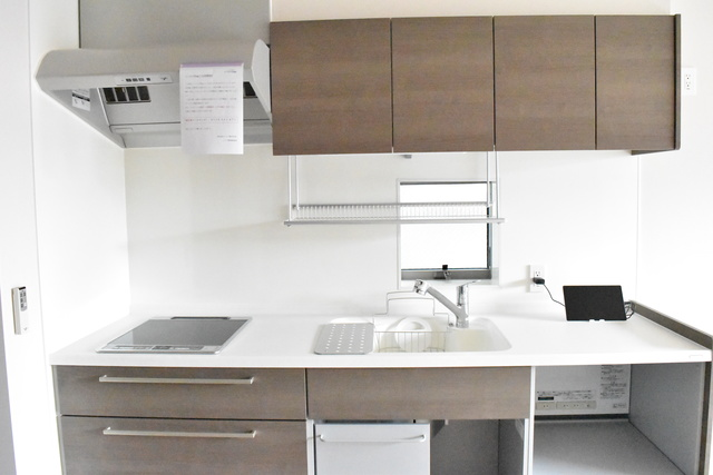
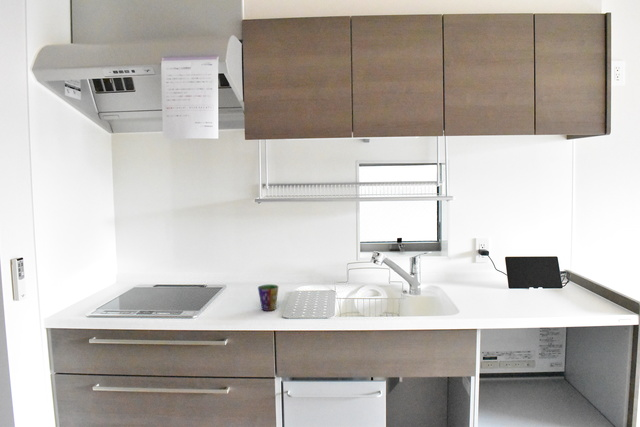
+ cup (268, 298)
